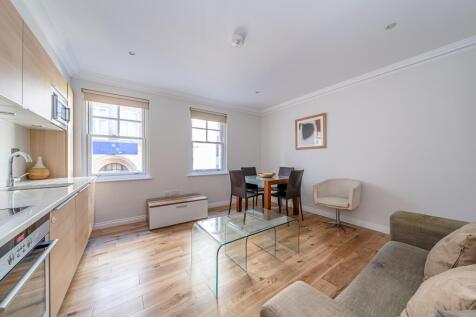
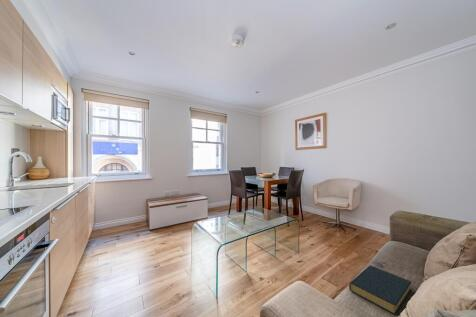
+ hardback book (380, 285)
